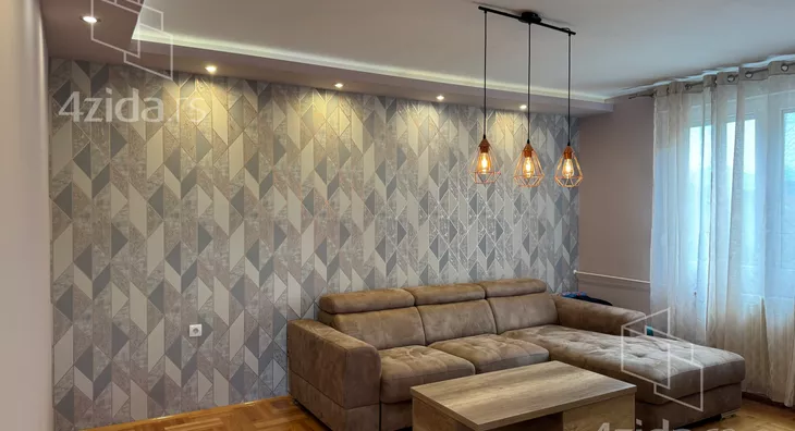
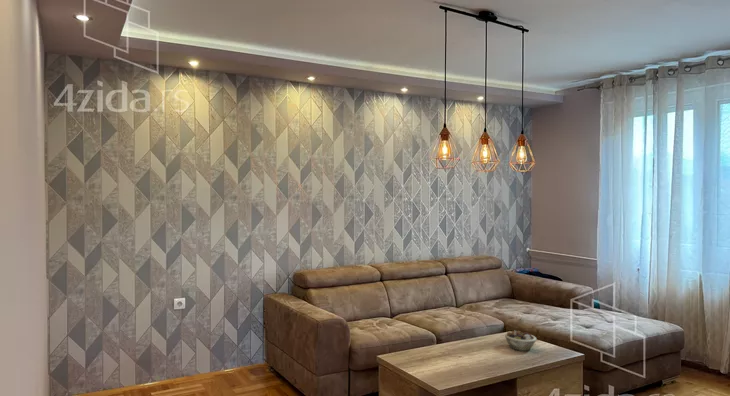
+ succulent planter (520, 339)
